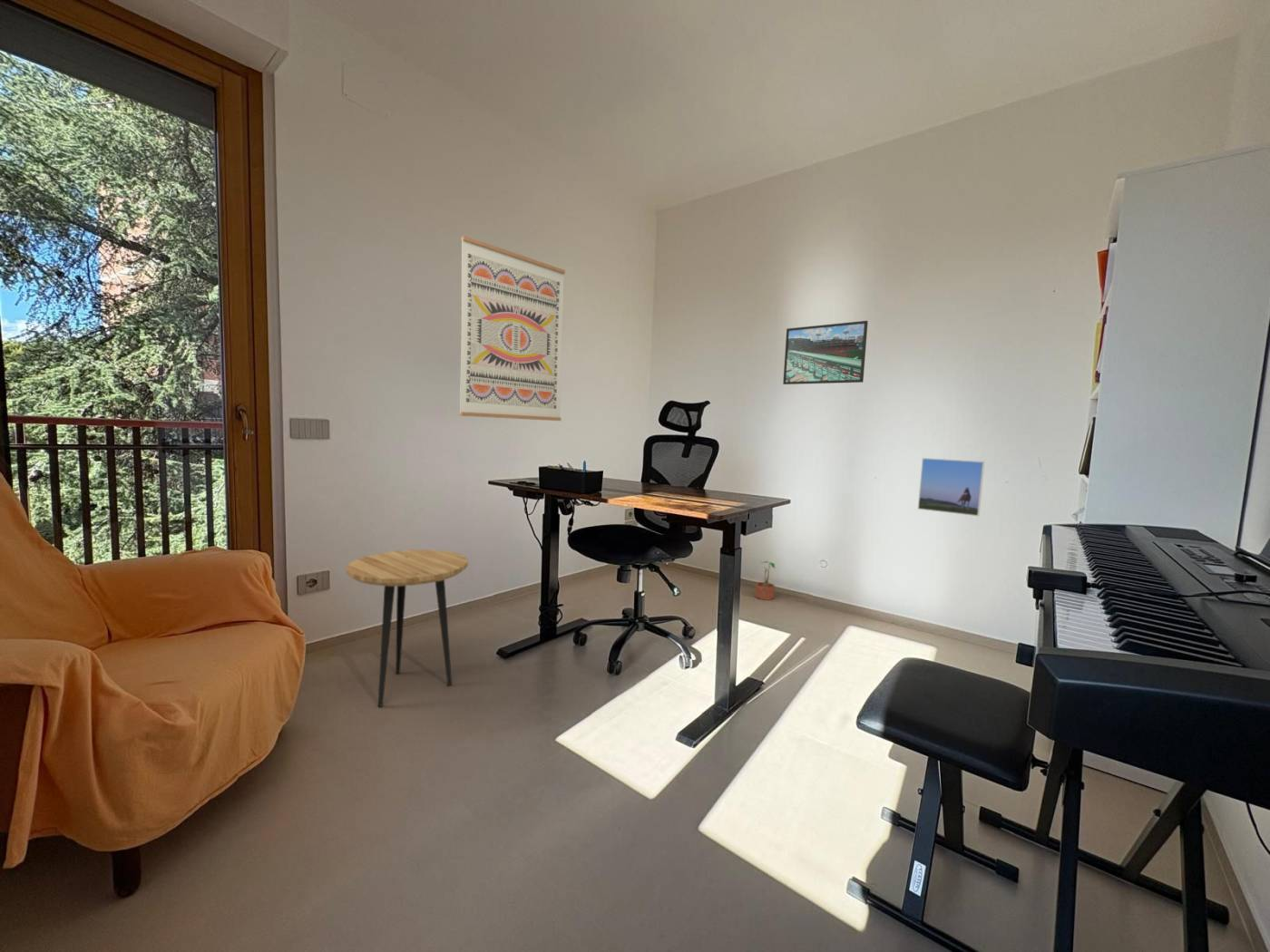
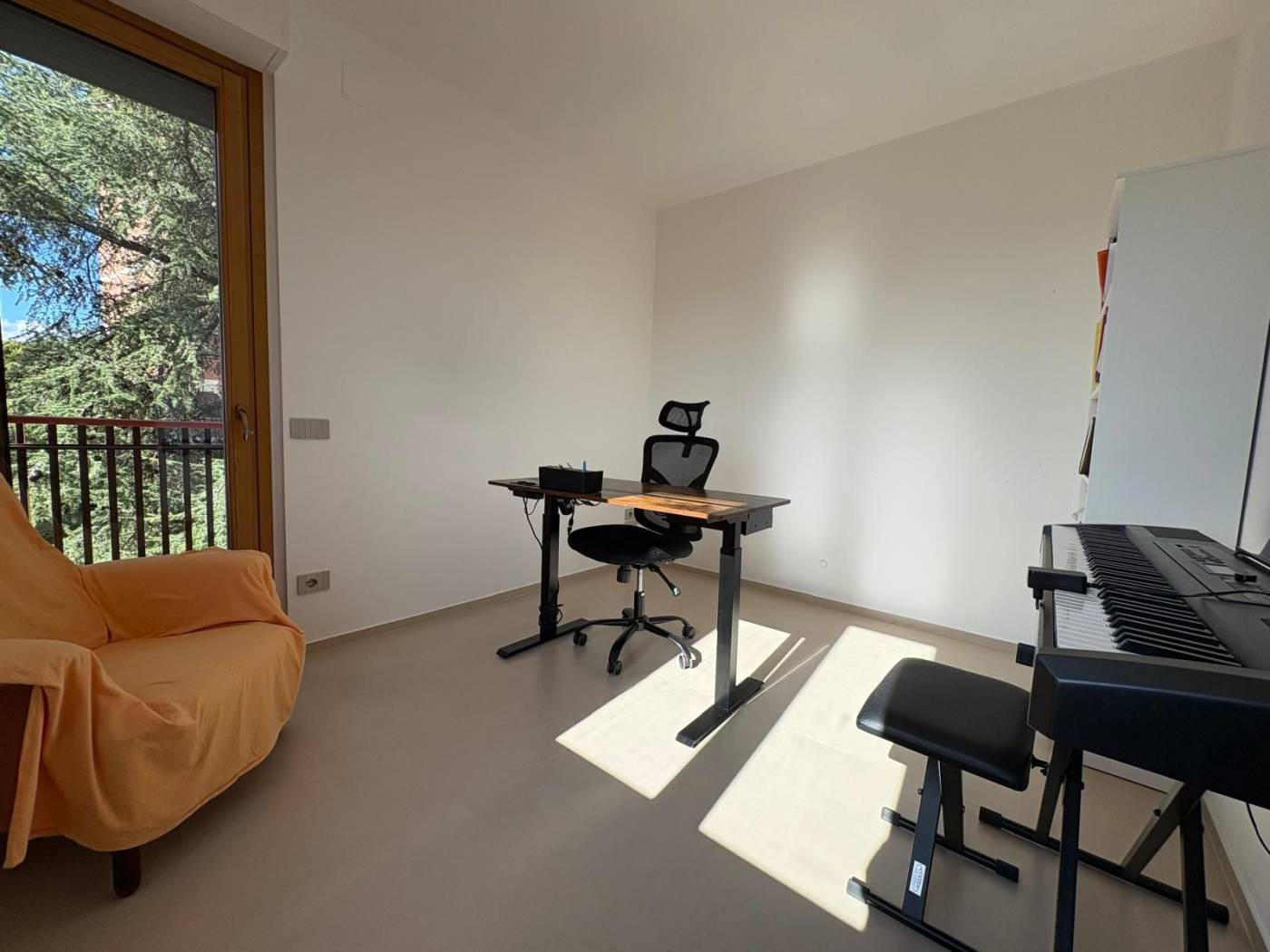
- potted plant (767, 579)
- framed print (823, 354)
- wall art (515, 337)
- side table (403, 624)
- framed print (950, 486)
